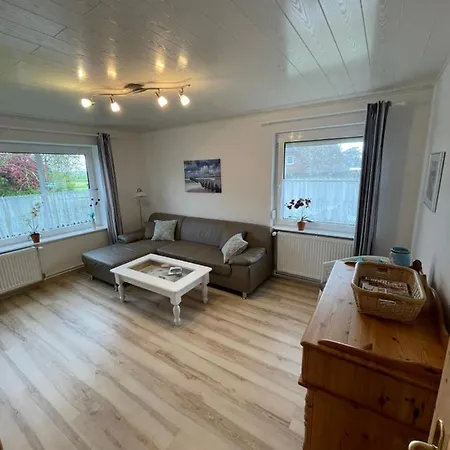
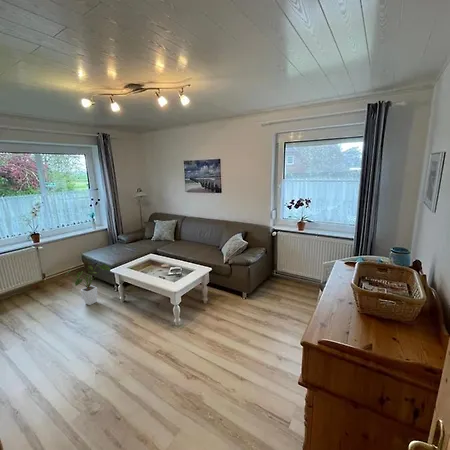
+ house plant (90, 285)
